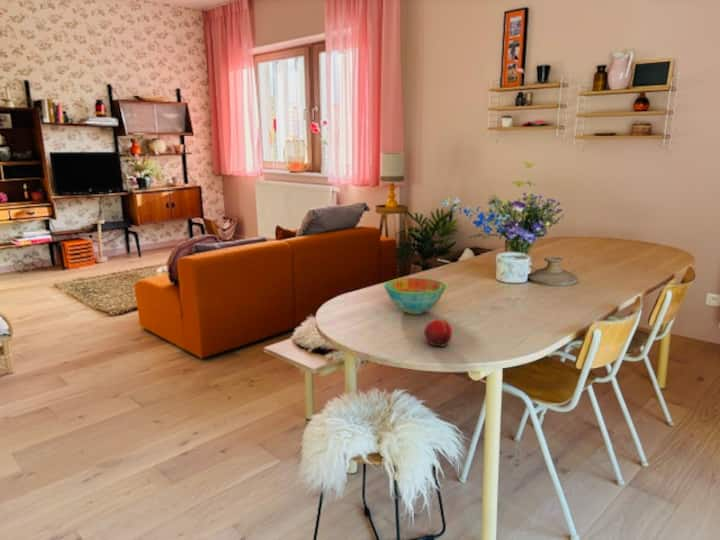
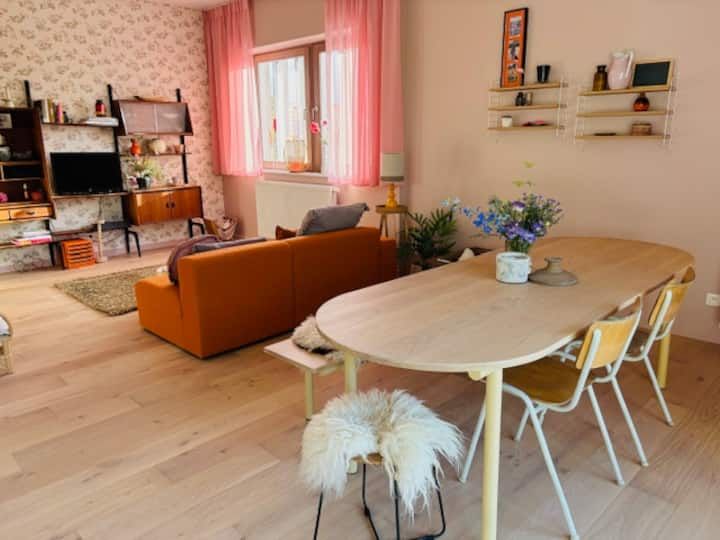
- fruit (437, 332)
- bowl (414, 298)
